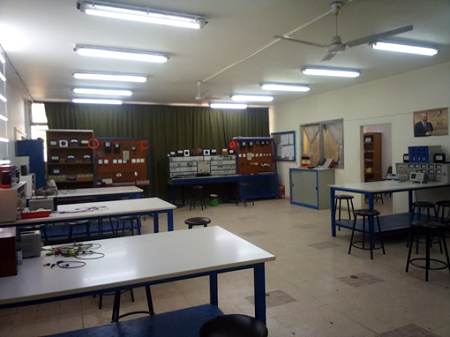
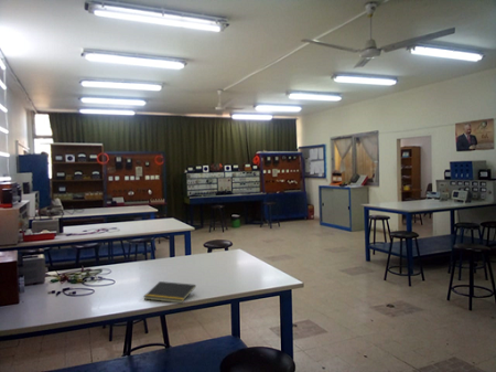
+ notepad (170, 291)
